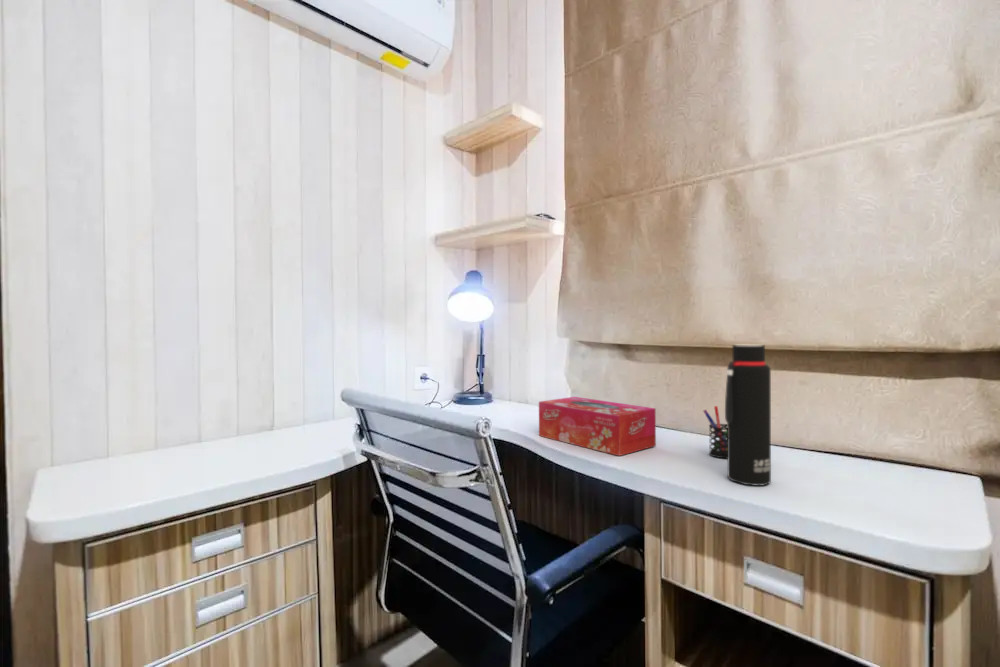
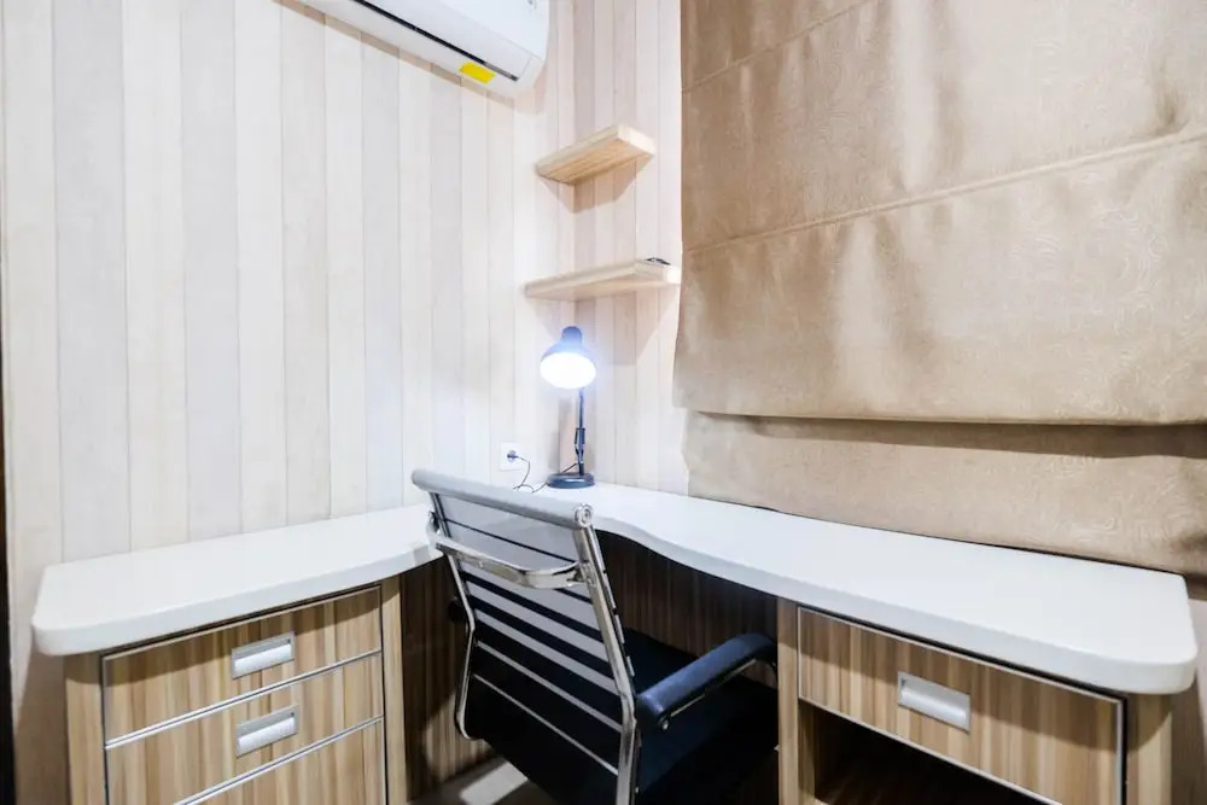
- pen holder (724, 431)
- water bottle (745, 412)
- tissue box (594, 422)
